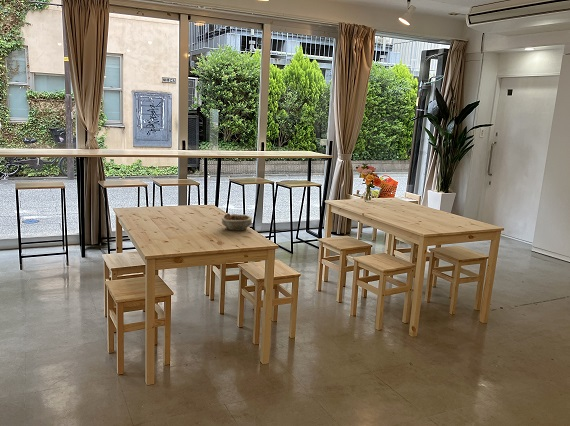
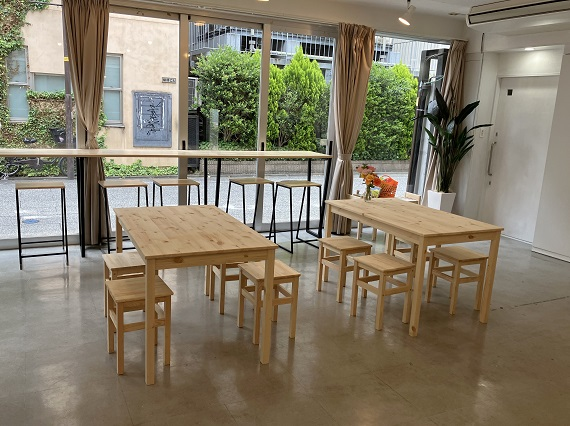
- succulent planter (236, 220)
